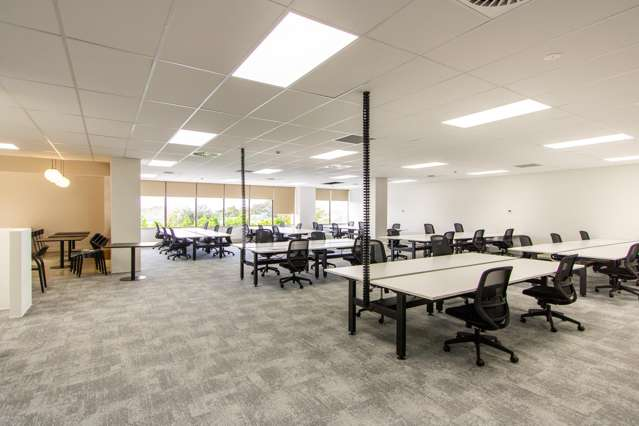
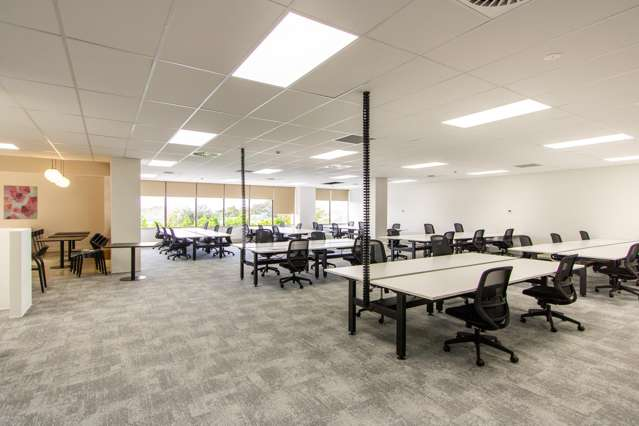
+ wall art (20, 202)
